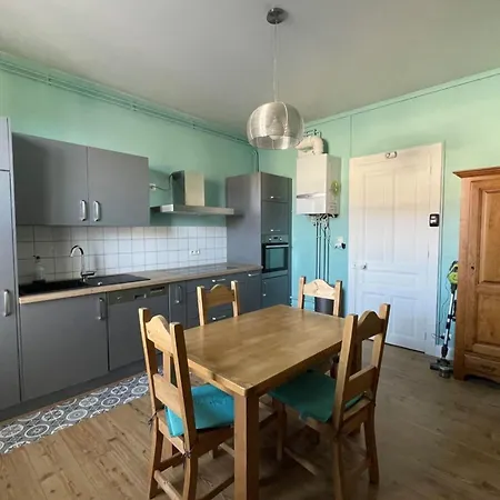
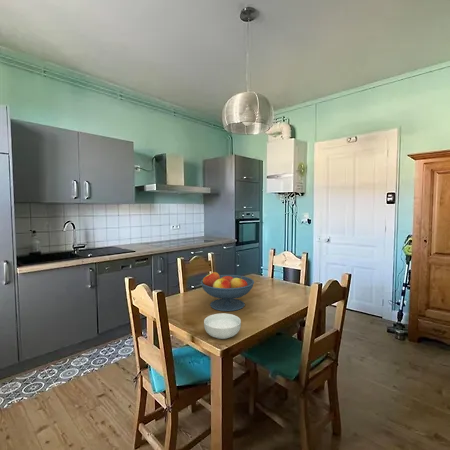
+ fruit bowl (227, 288)
+ cereal bowl (222, 327)
